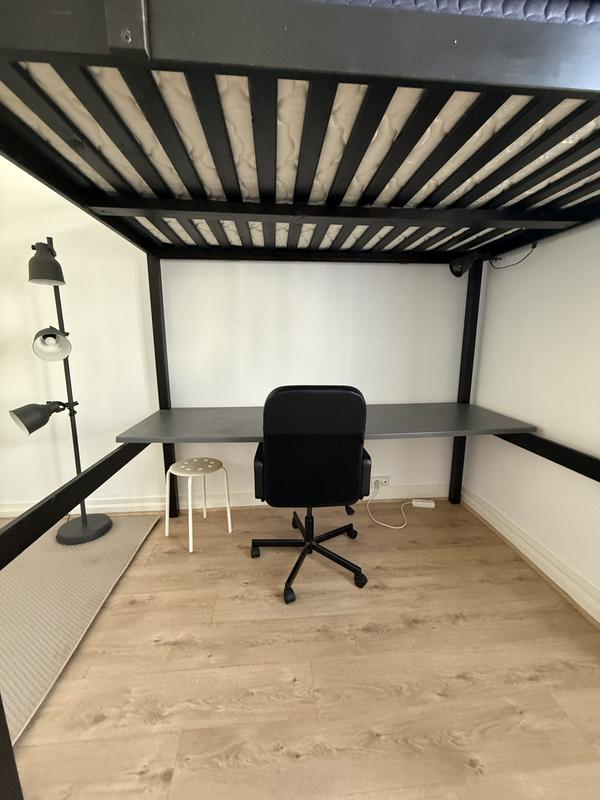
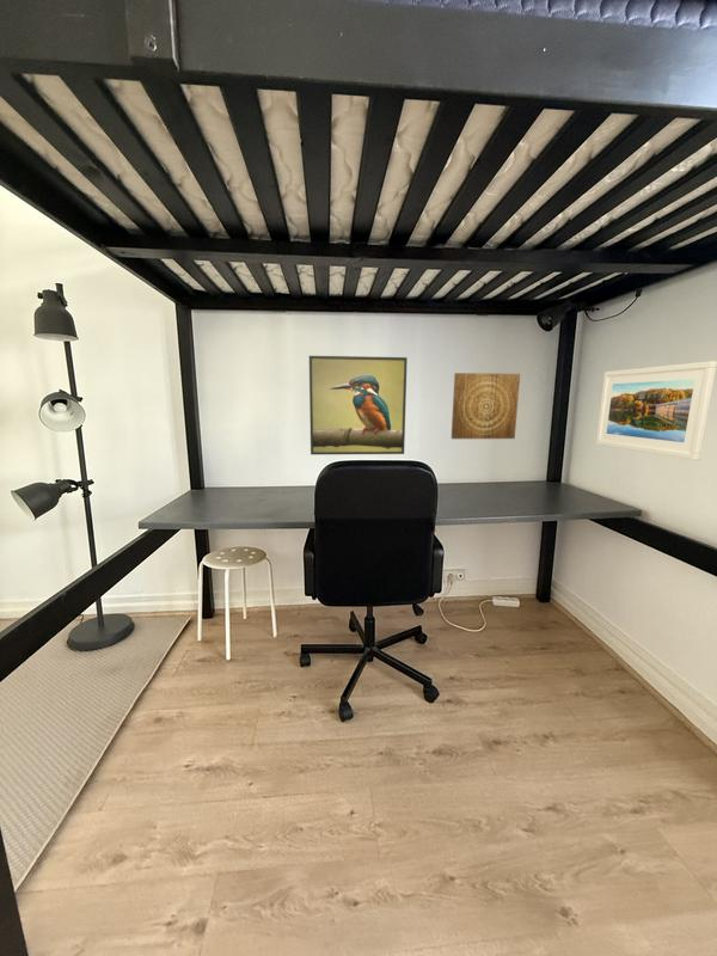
+ wall art (485, 406)
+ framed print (645, 410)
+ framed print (357, 406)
